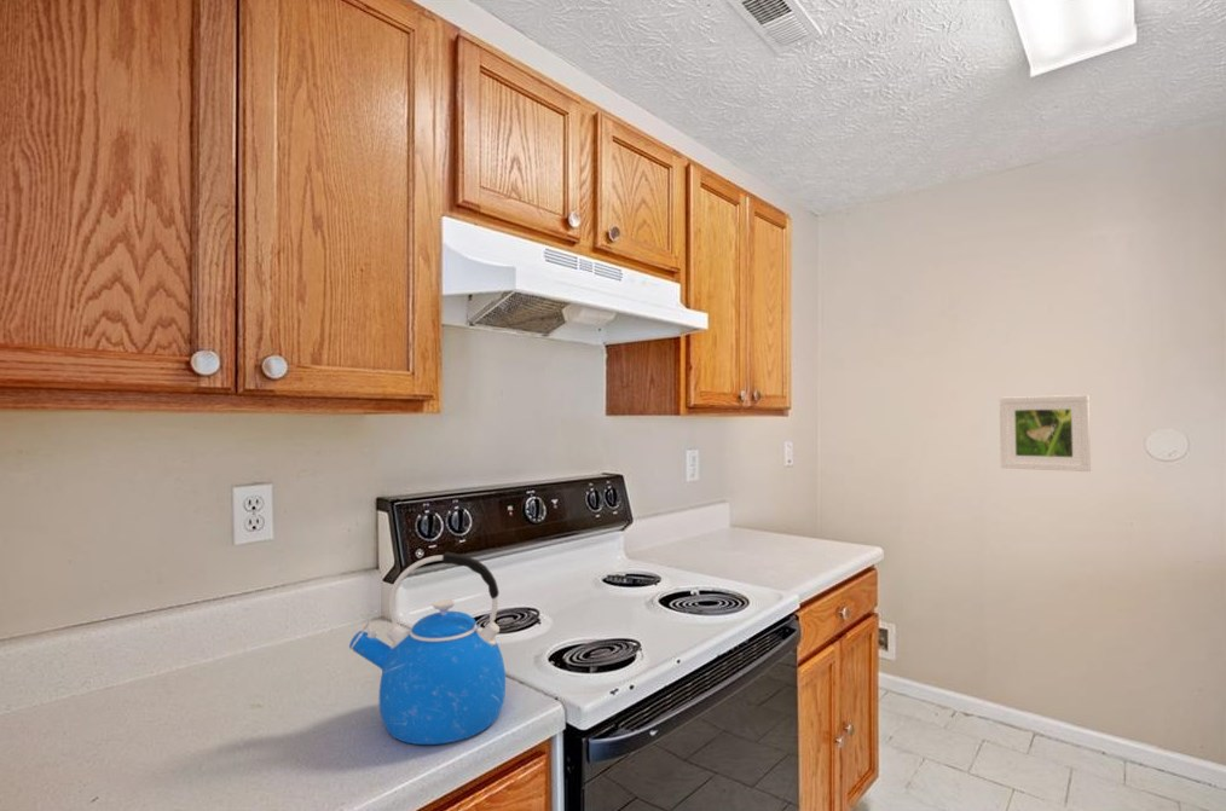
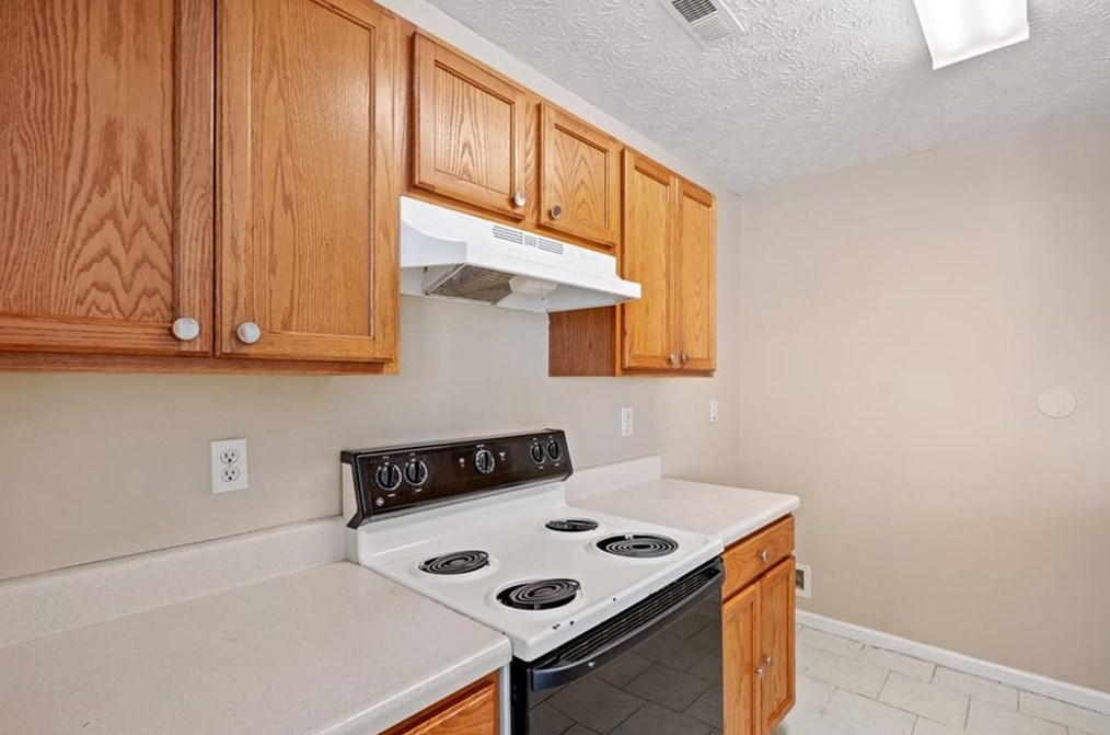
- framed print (1042, 433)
- kettle (428, 635)
